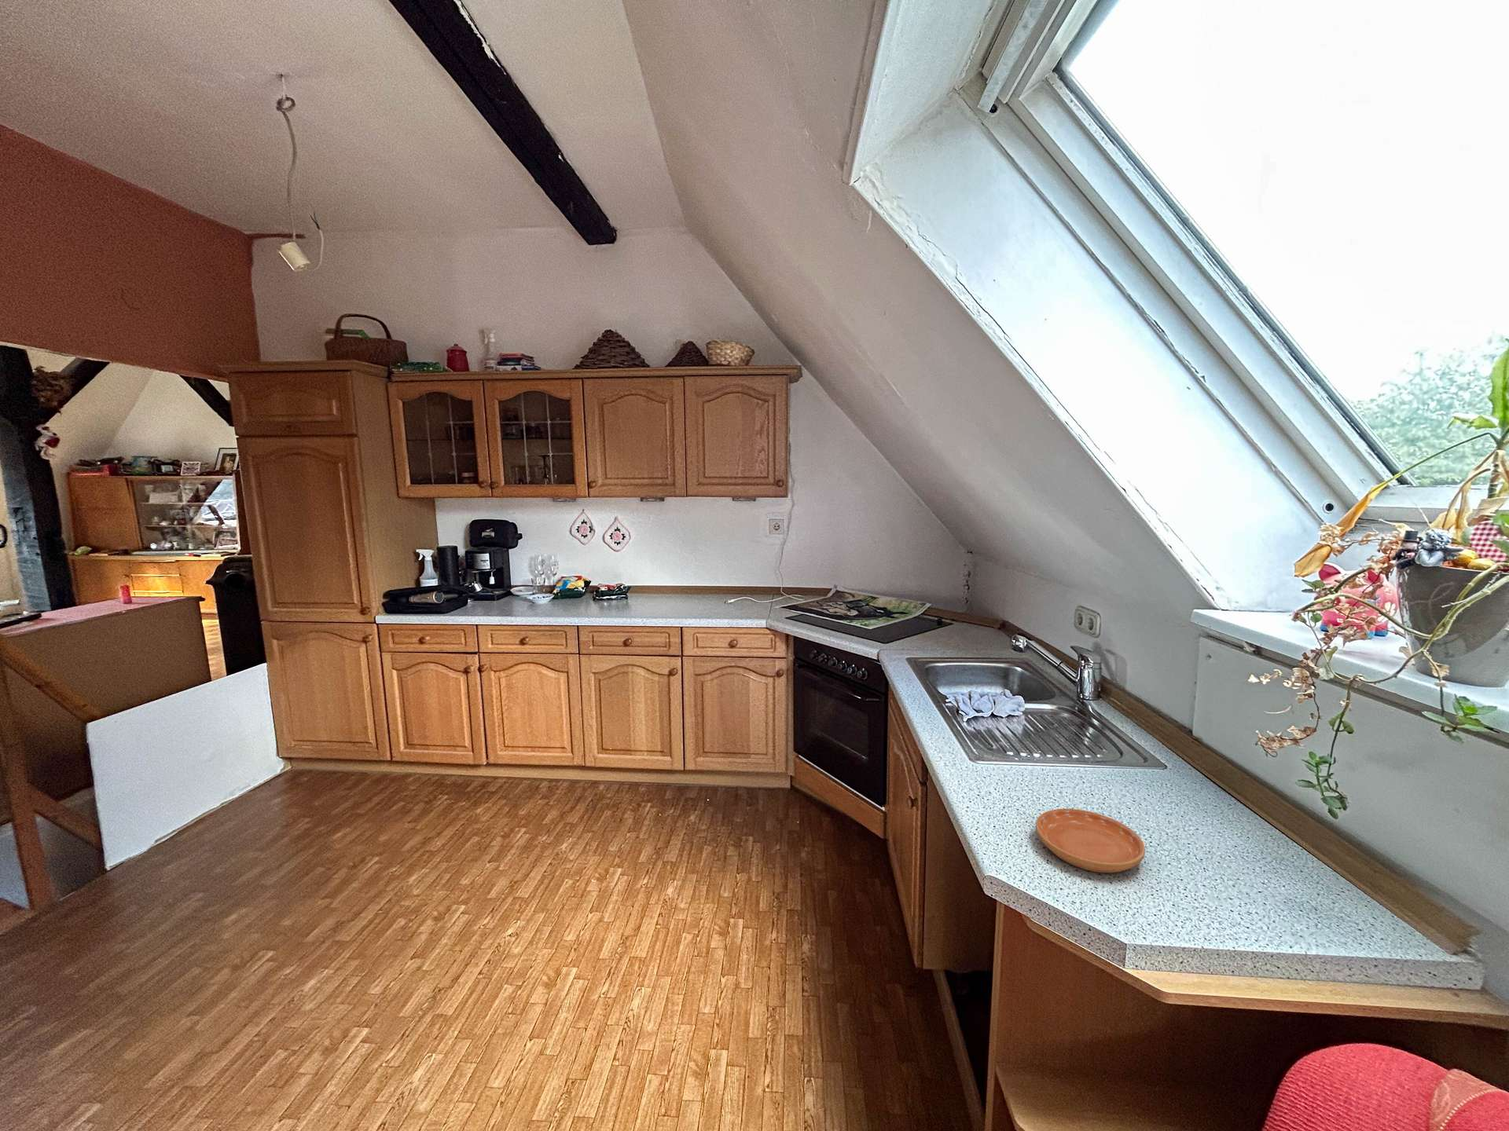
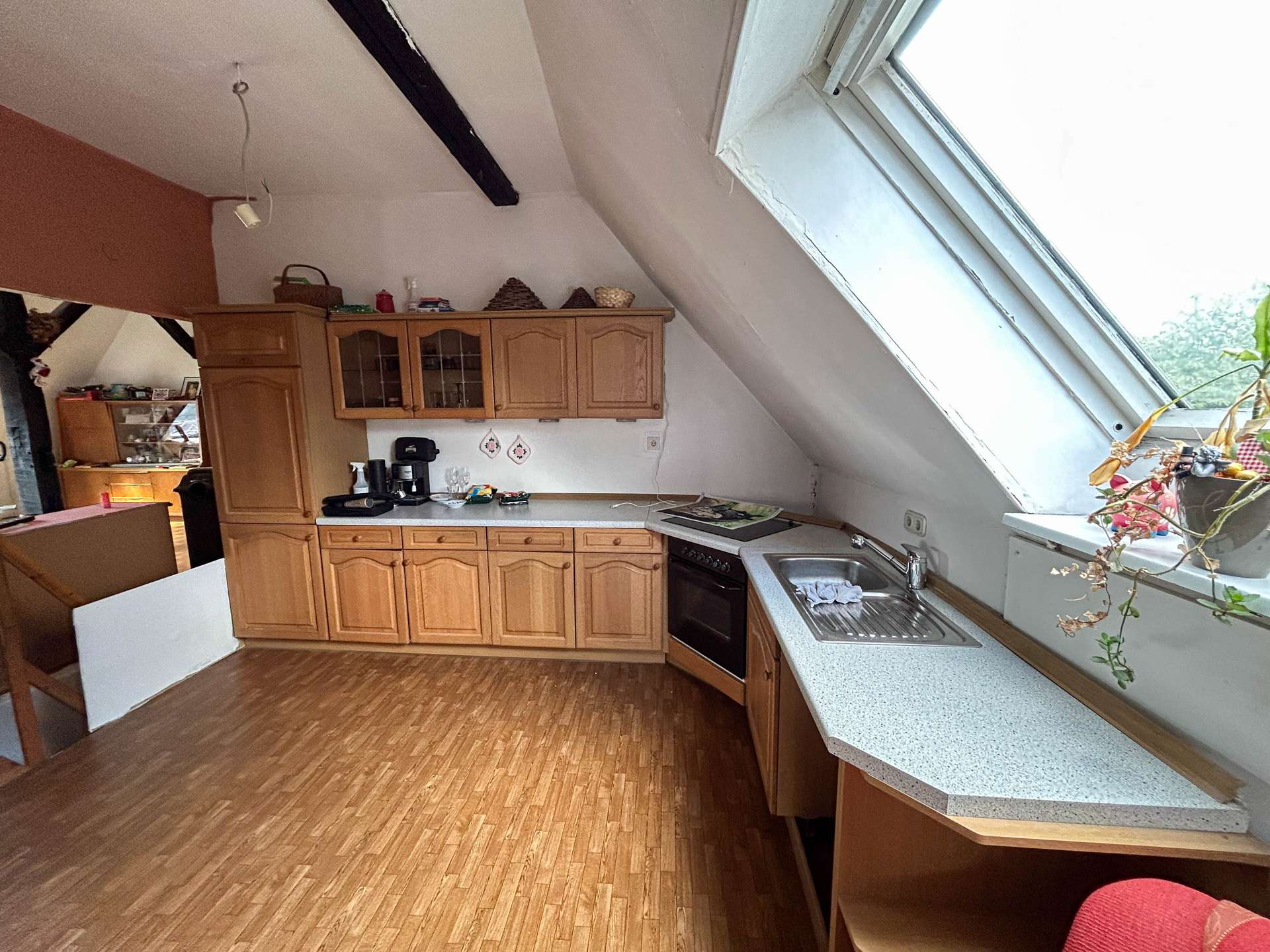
- saucer (1087, 841)
